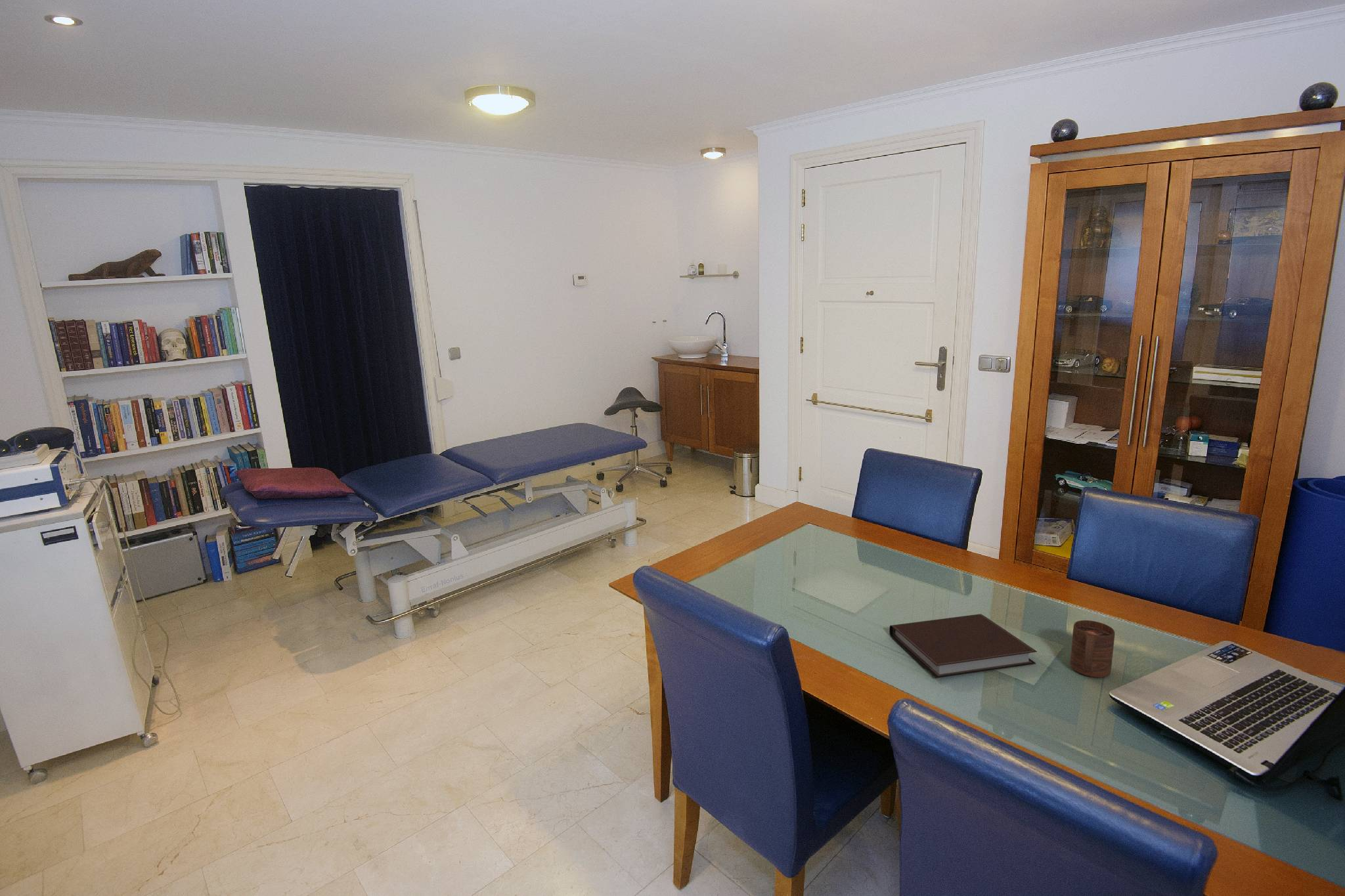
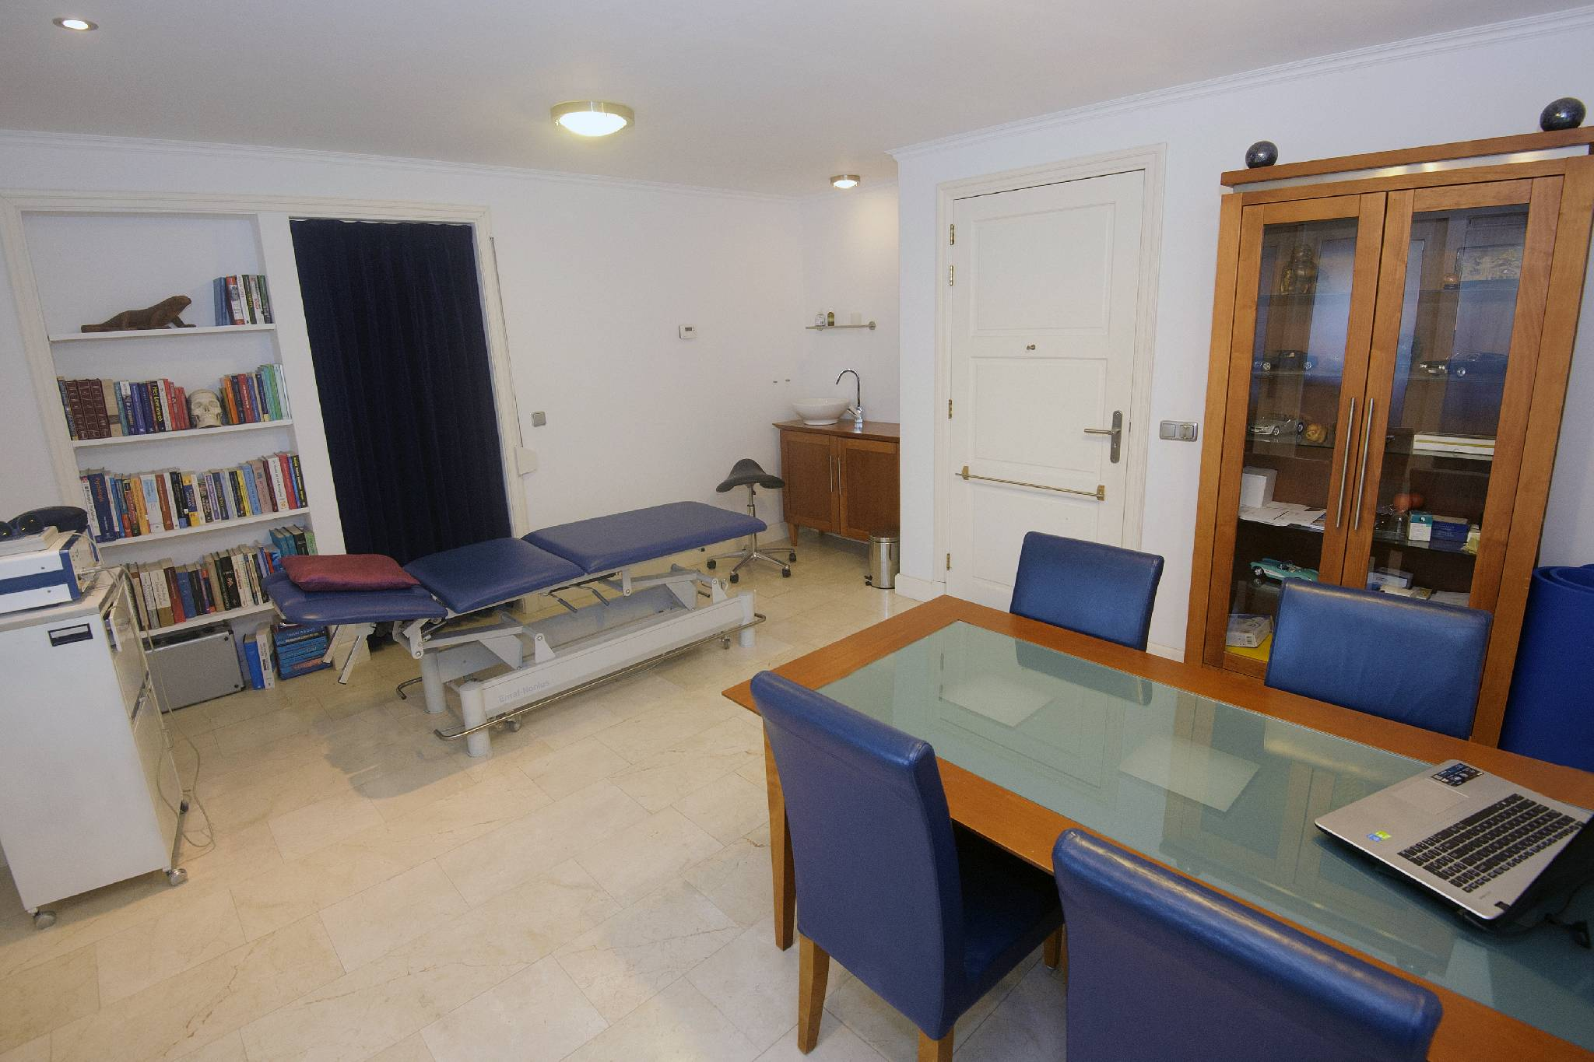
- cup (1093, 651)
- notebook (959, 643)
